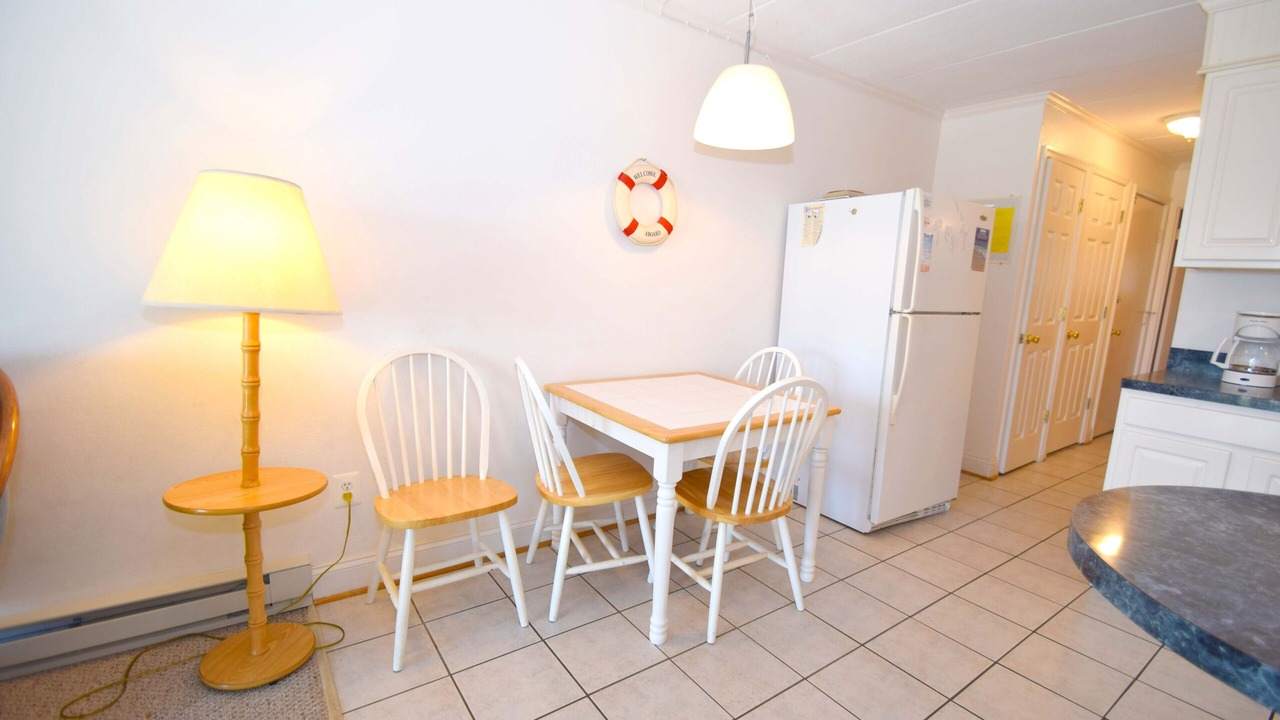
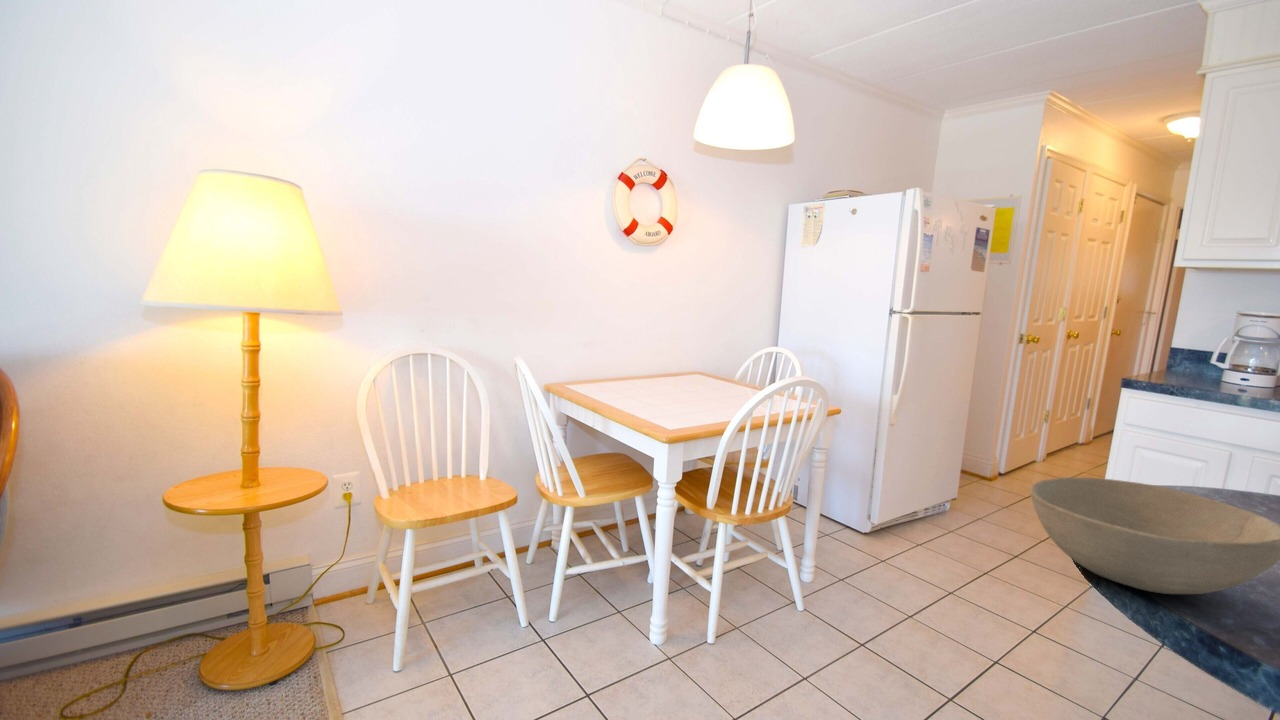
+ bowl (1140, 538)
